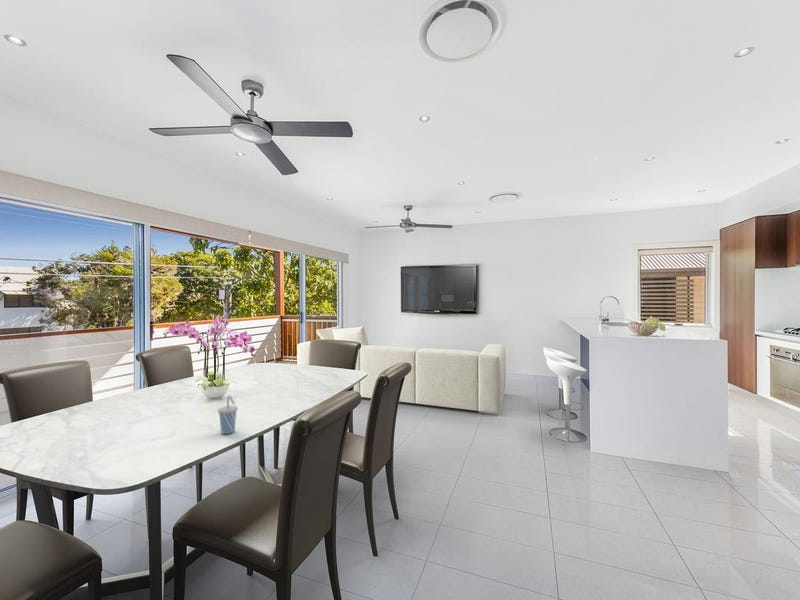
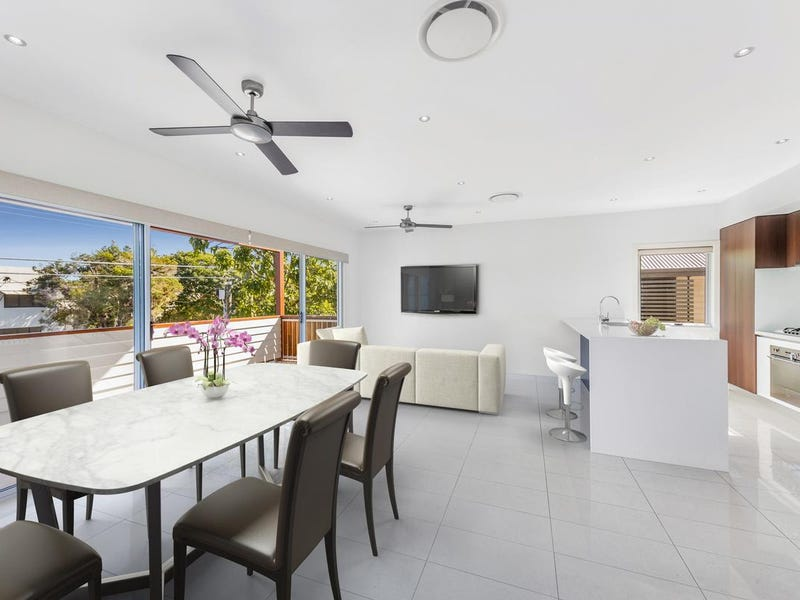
- cup (228, 413)
